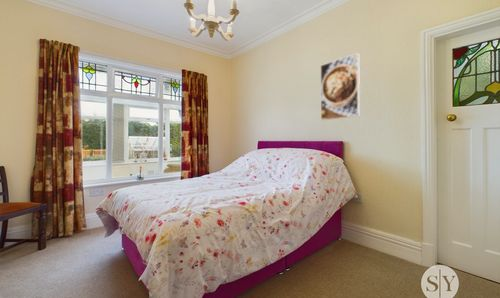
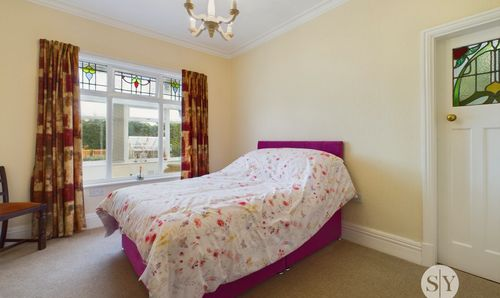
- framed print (338, 89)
